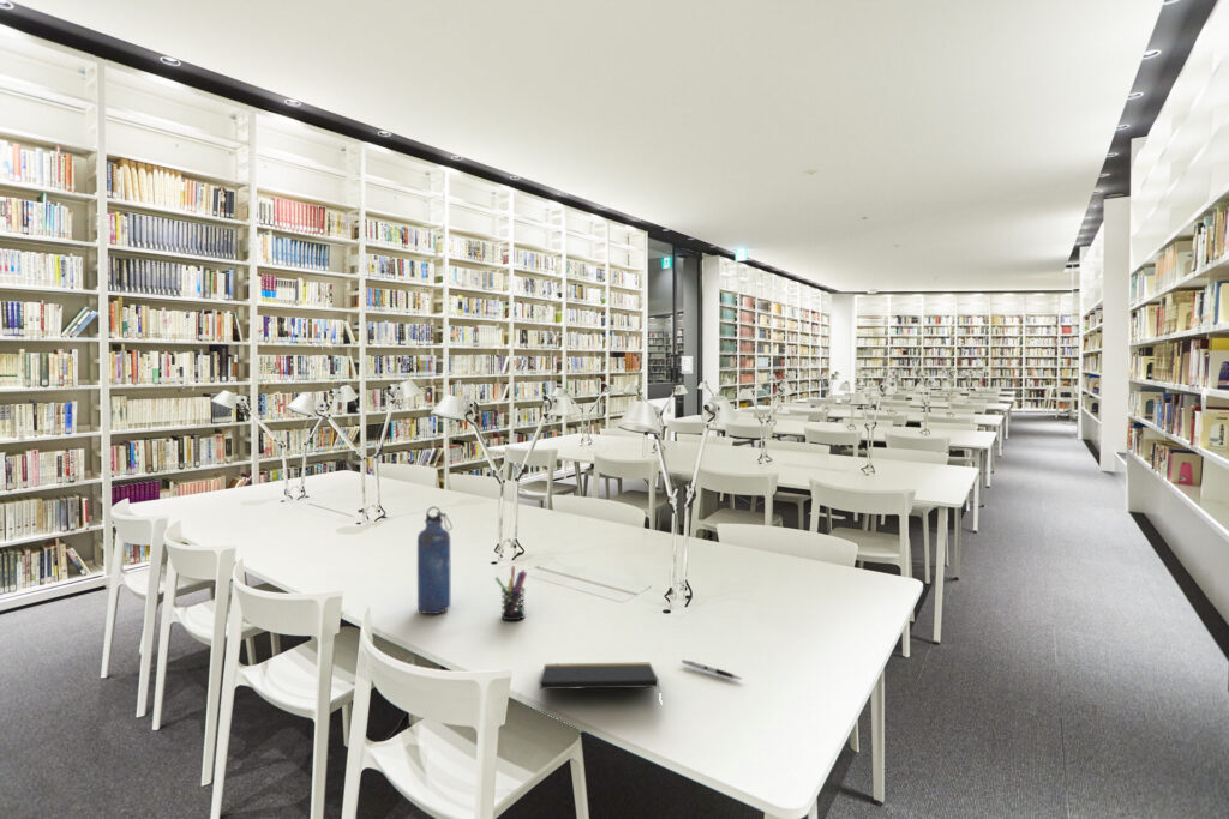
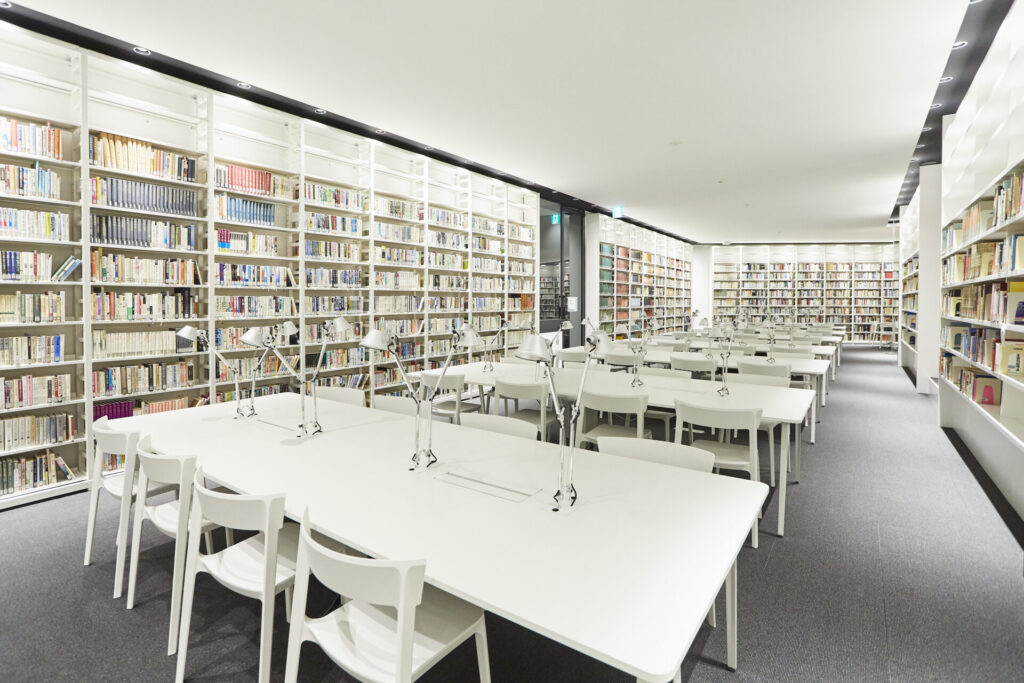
- notepad (598, 675)
- pen holder (510, 592)
- water bottle (434, 558)
- pen (711, 669)
